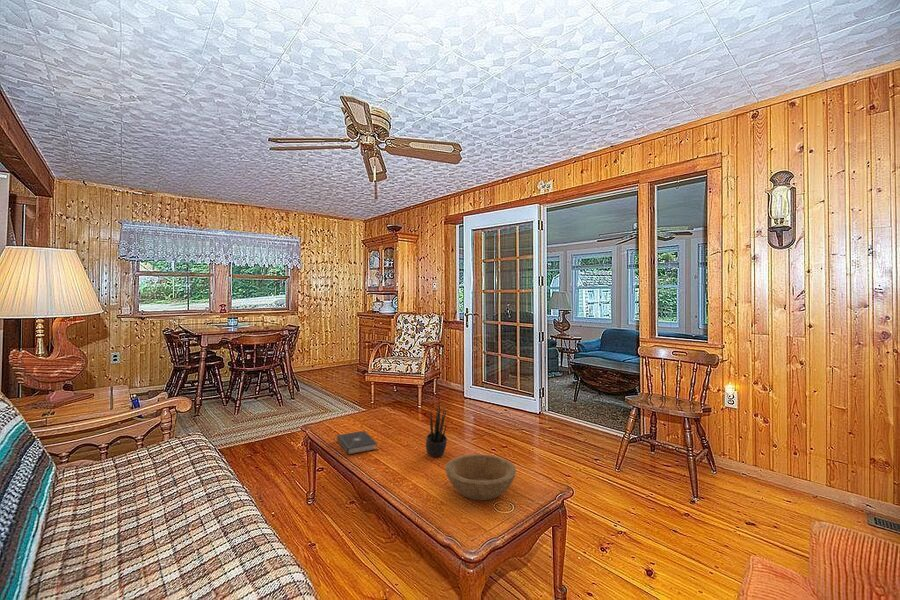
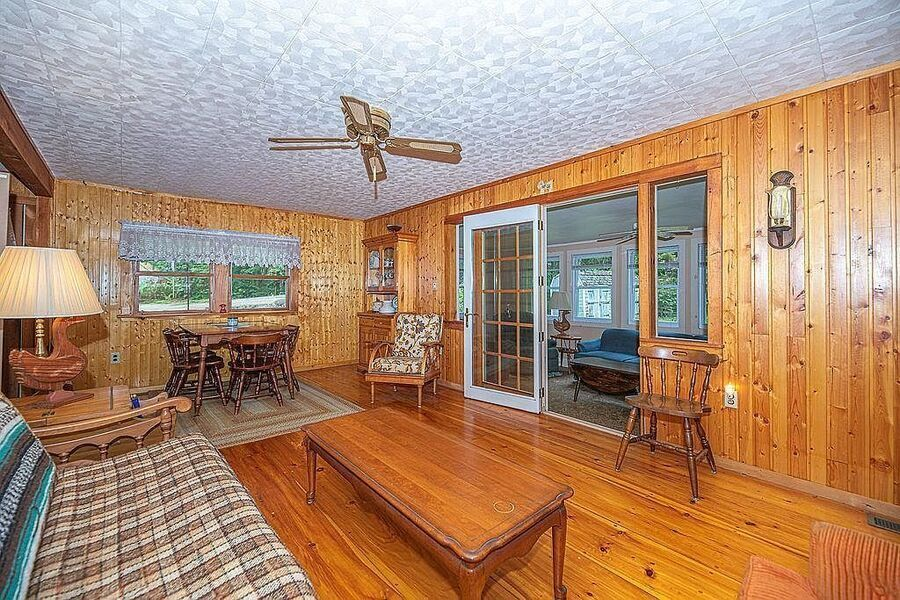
- potted plant (437, 429)
- book (356, 442)
- bowl (480, 478)
